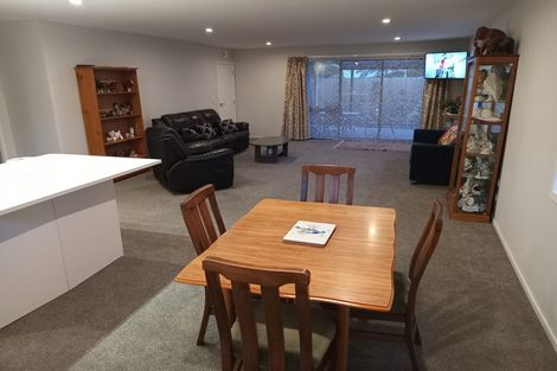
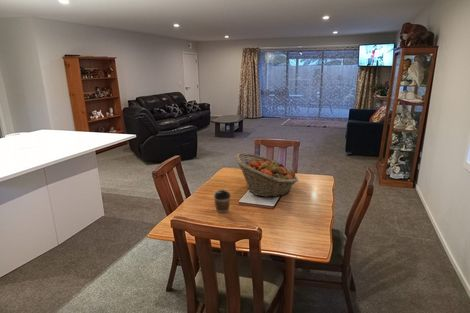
+ coffee cup (222, 200)
+ fruit basket (265, 172)
